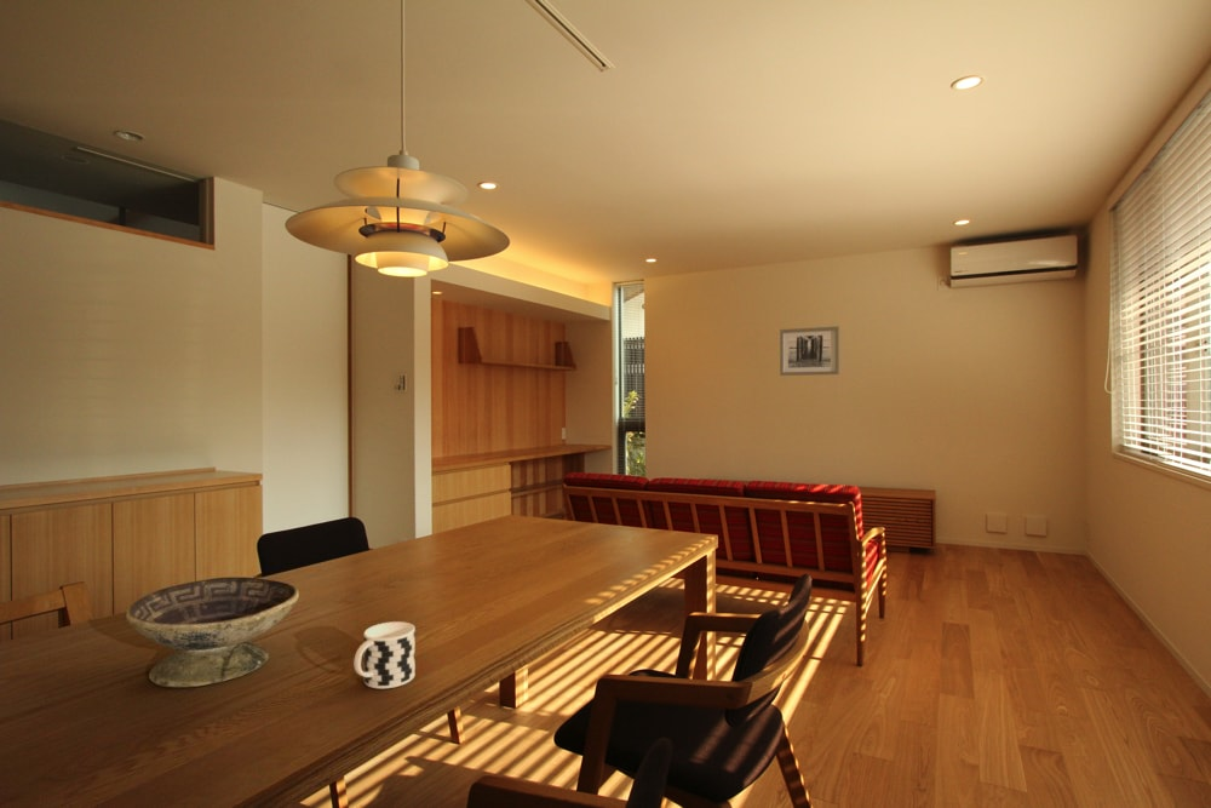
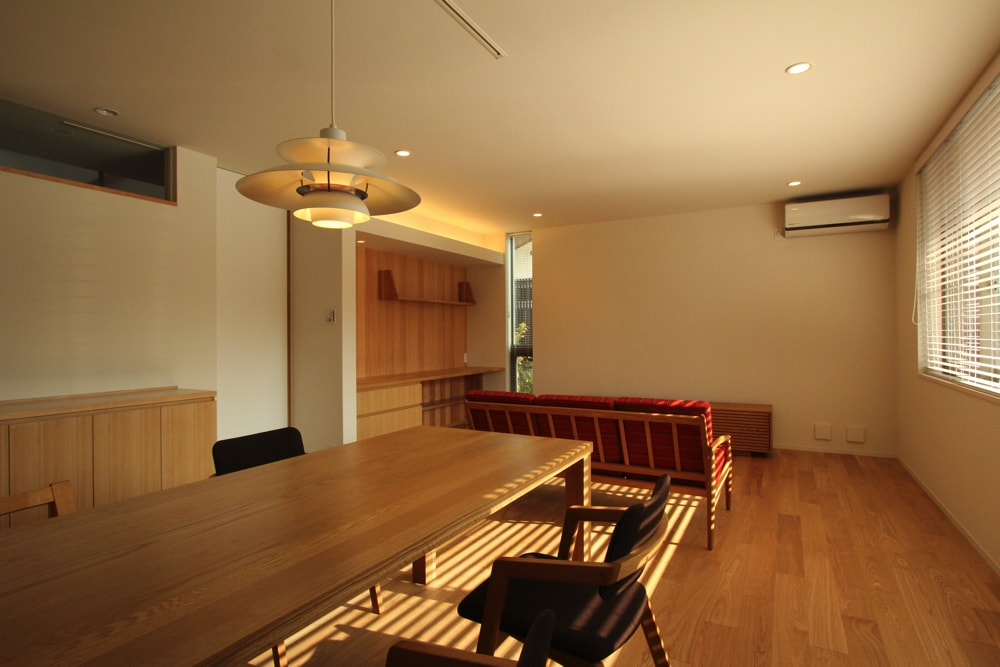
- wall art (809, 351)
- decorative bowl (218, 629)
- cup (383, 657)
